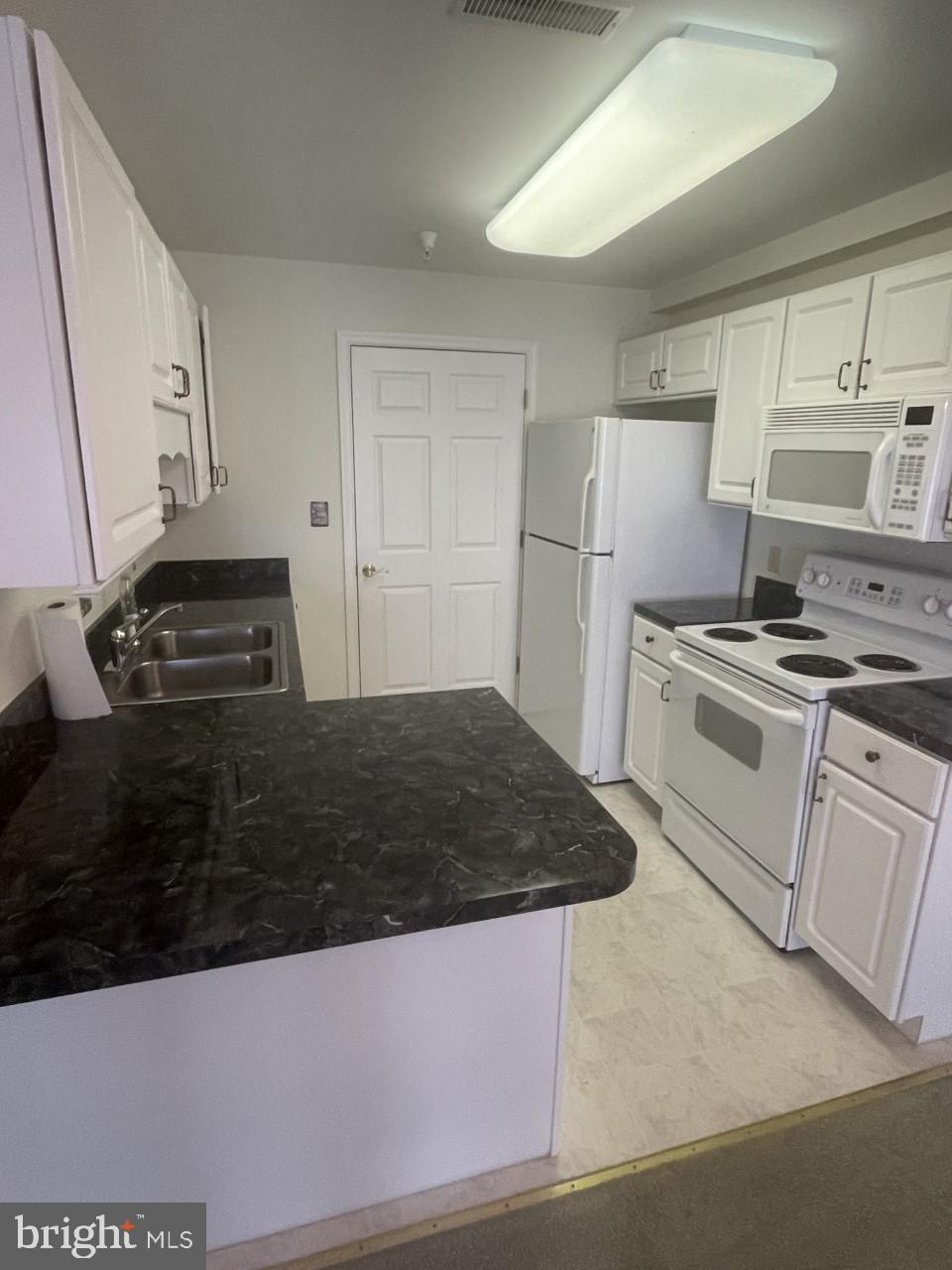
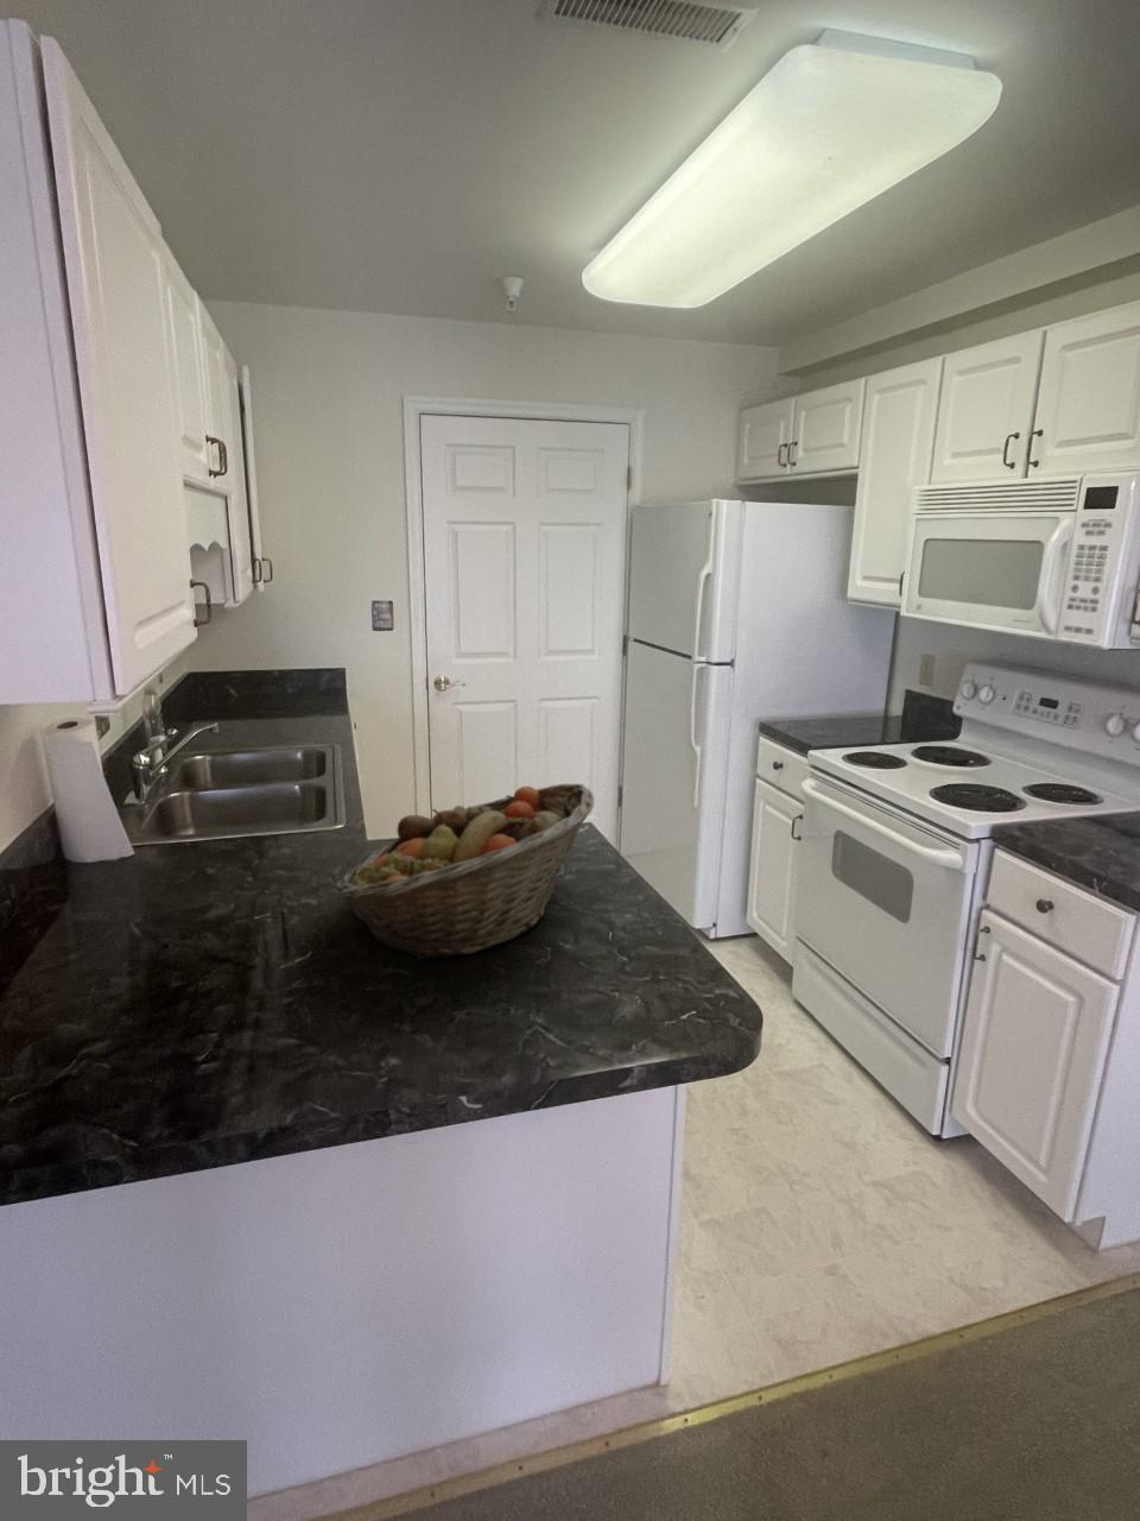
+ fruit basket (473, 856)
